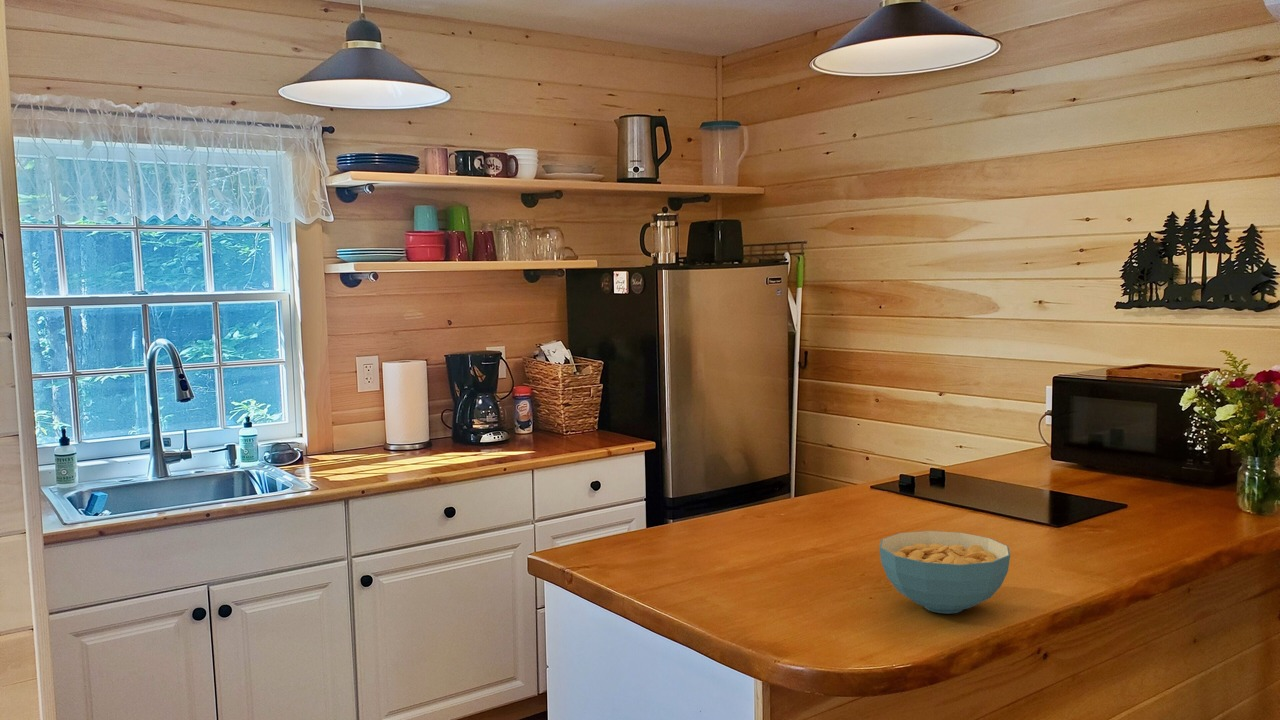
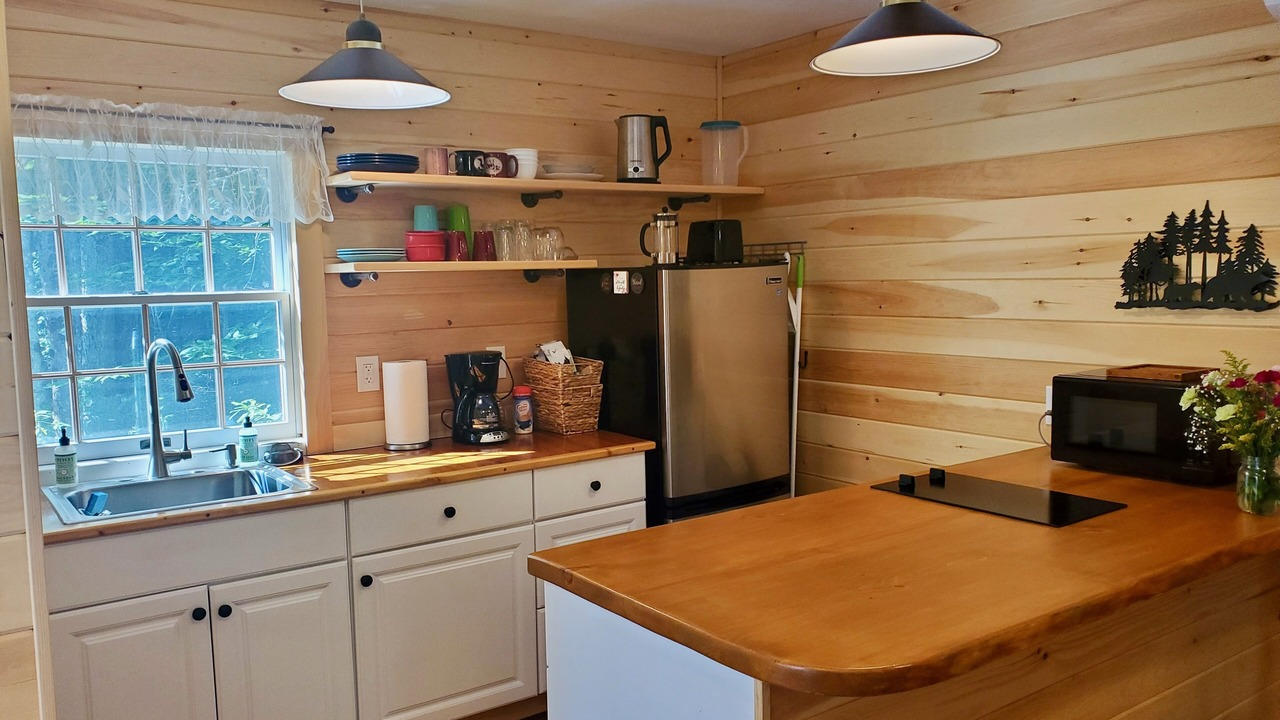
- cereal bowl (943, 577)
